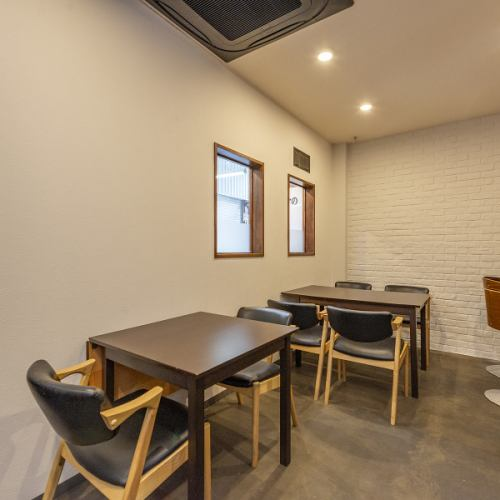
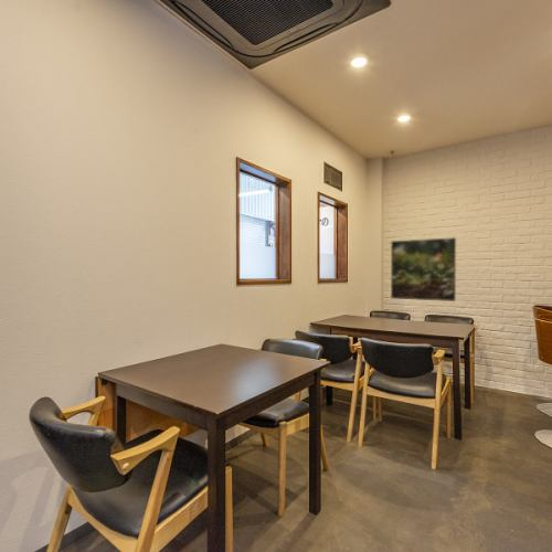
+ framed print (422, 269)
